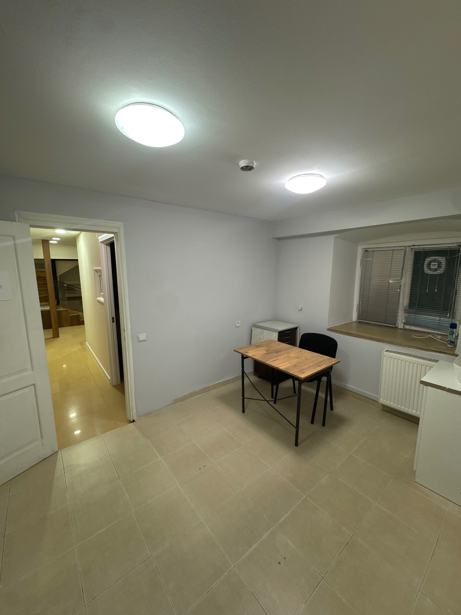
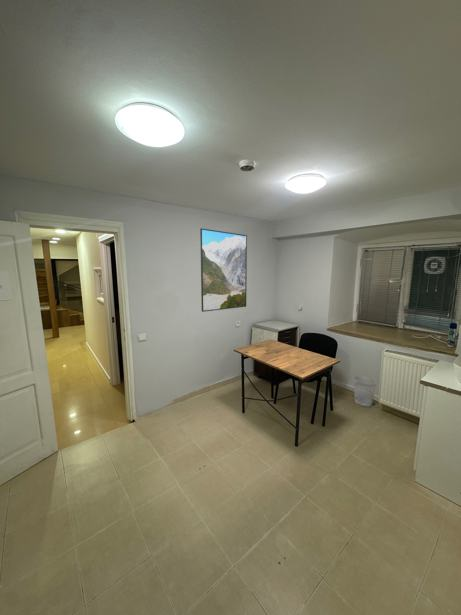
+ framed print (225, 271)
+ wastebasket (364, 392)
